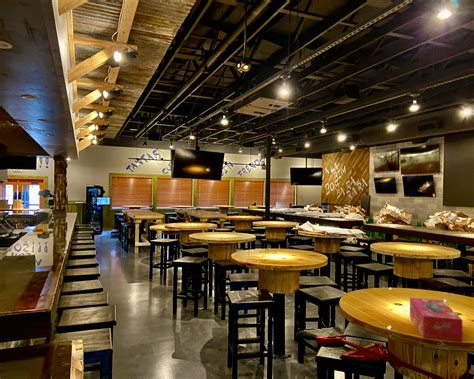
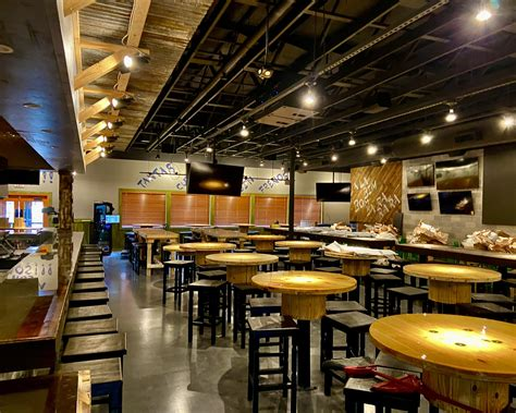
- tissue box (433, 317)
